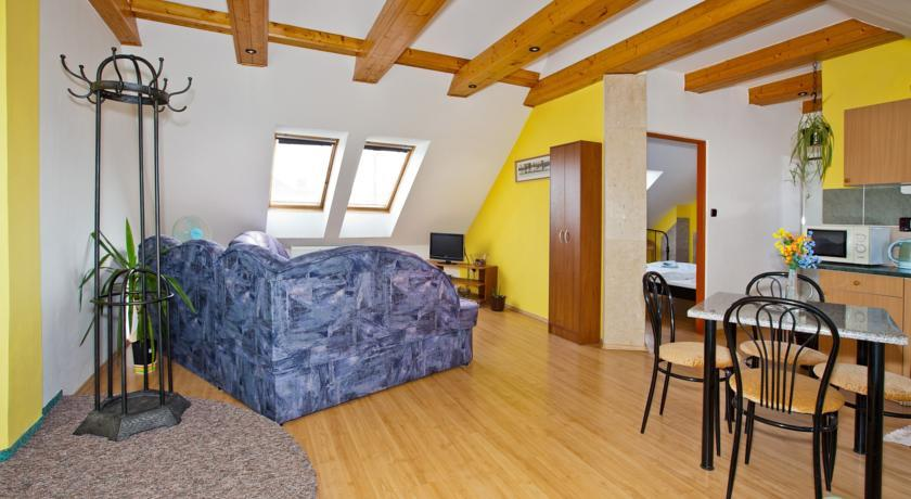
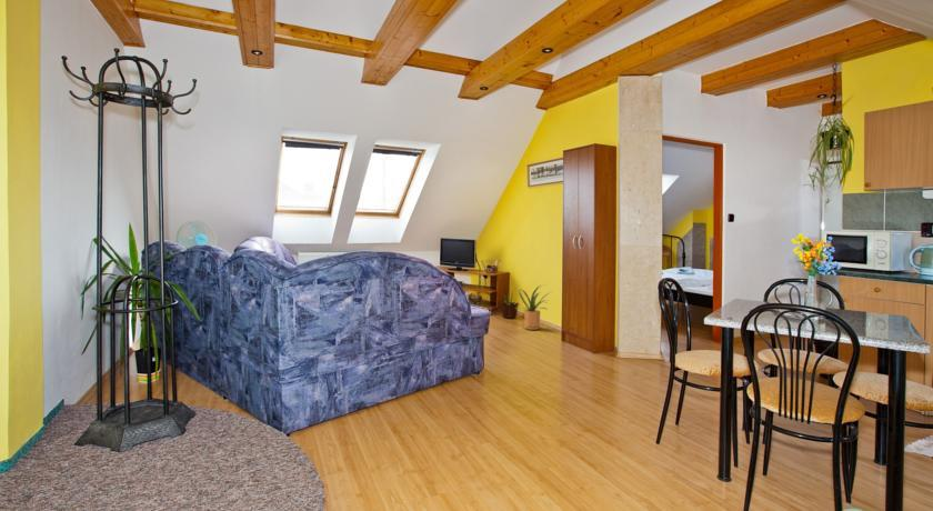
+ house plant (533, 305)
